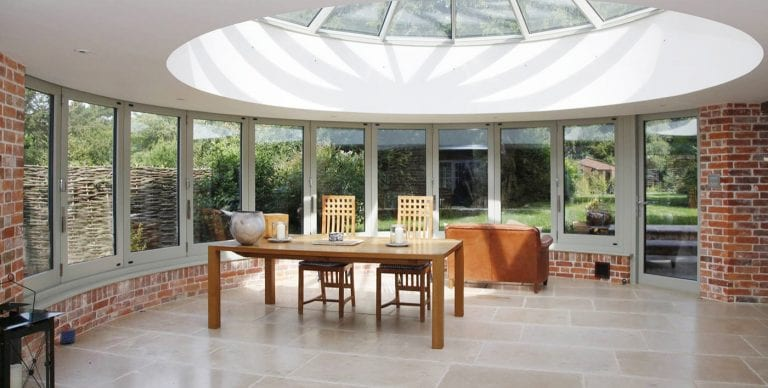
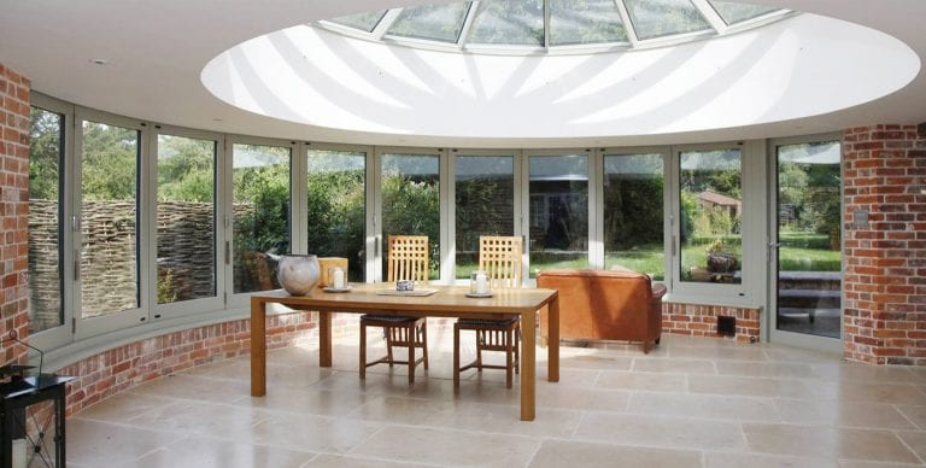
- planter (67, 335)
